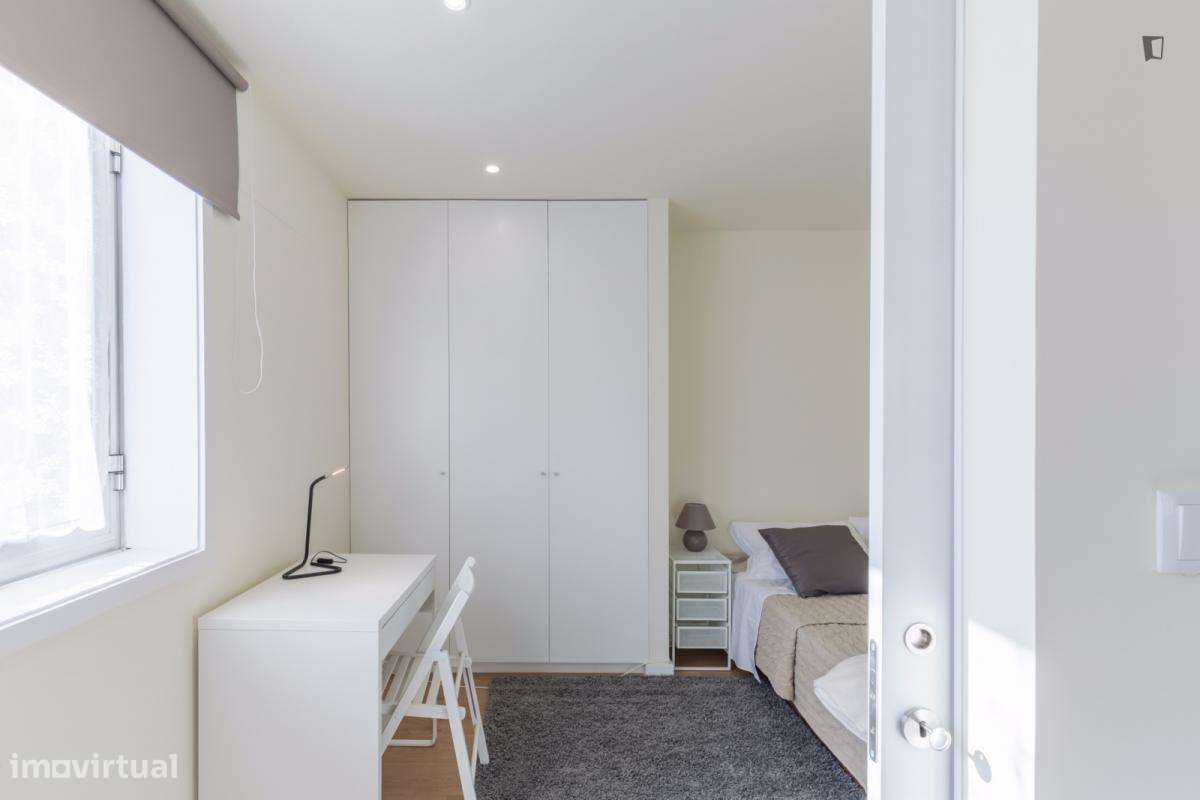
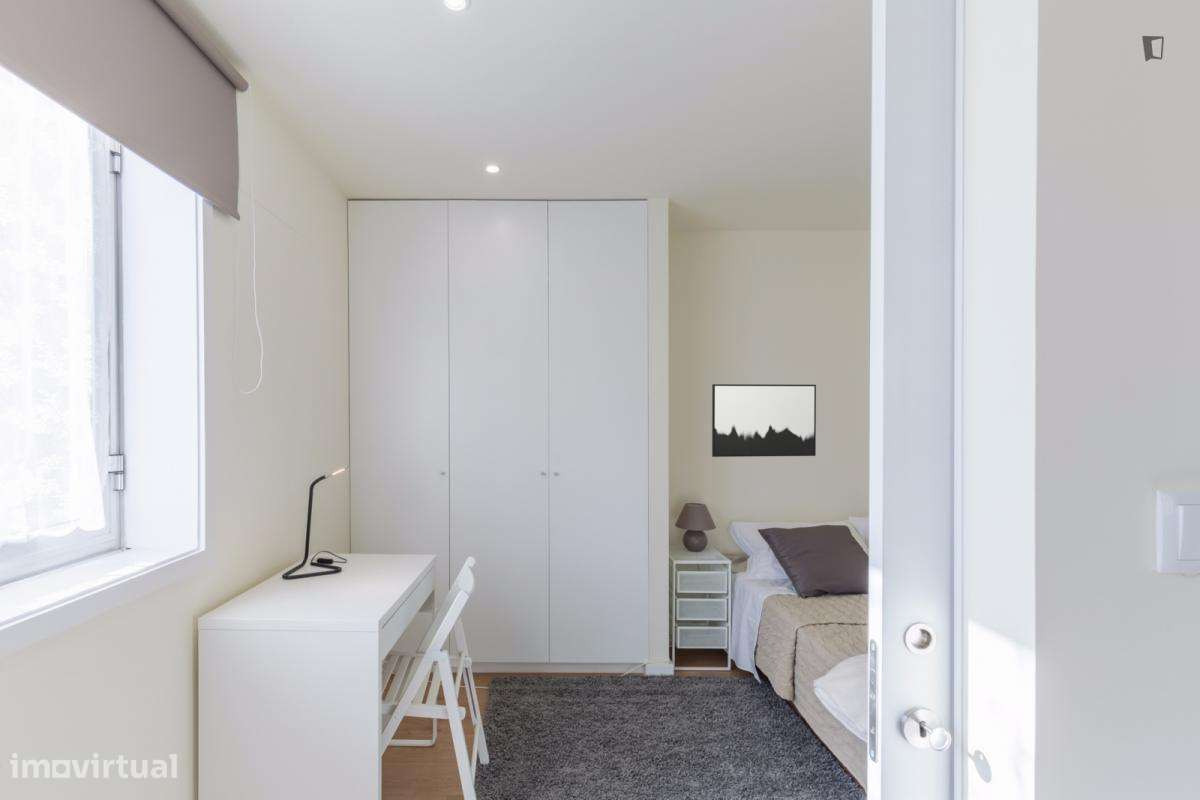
+ wall art (764, 420)
